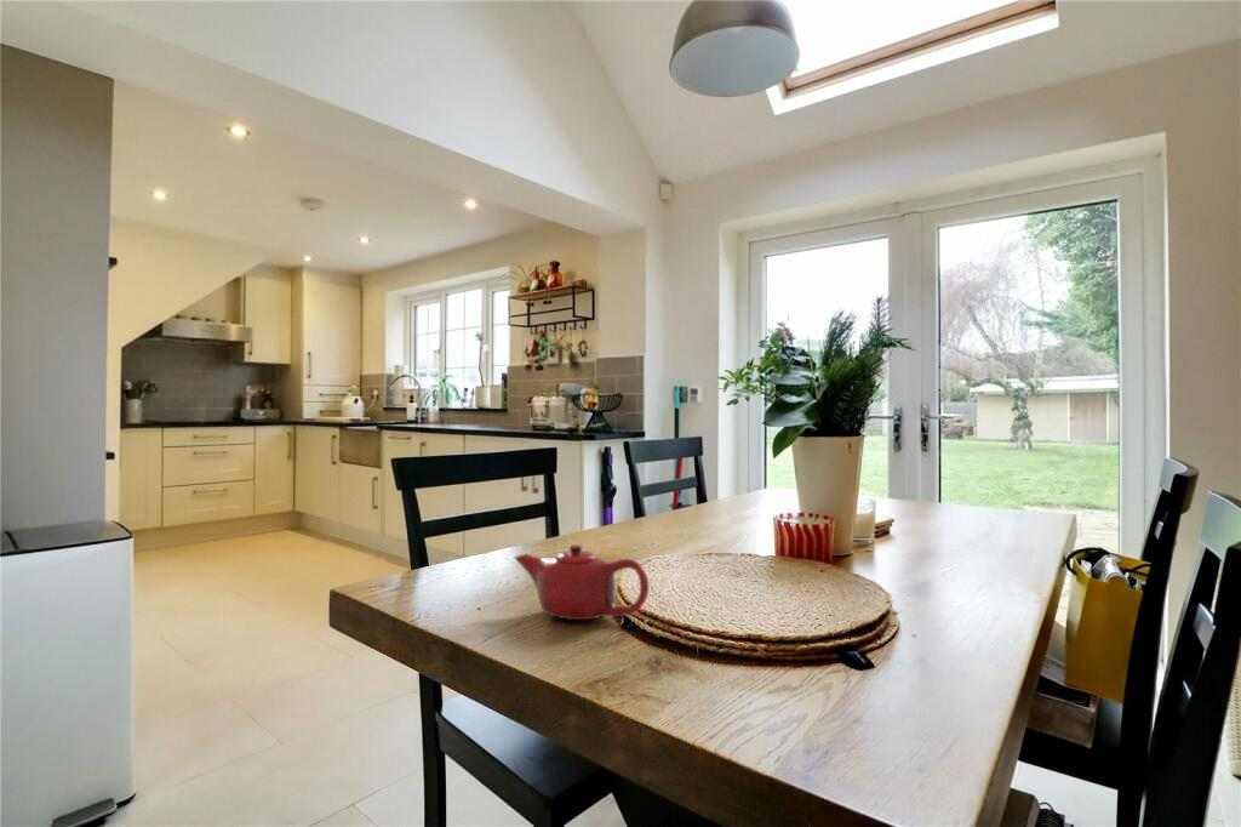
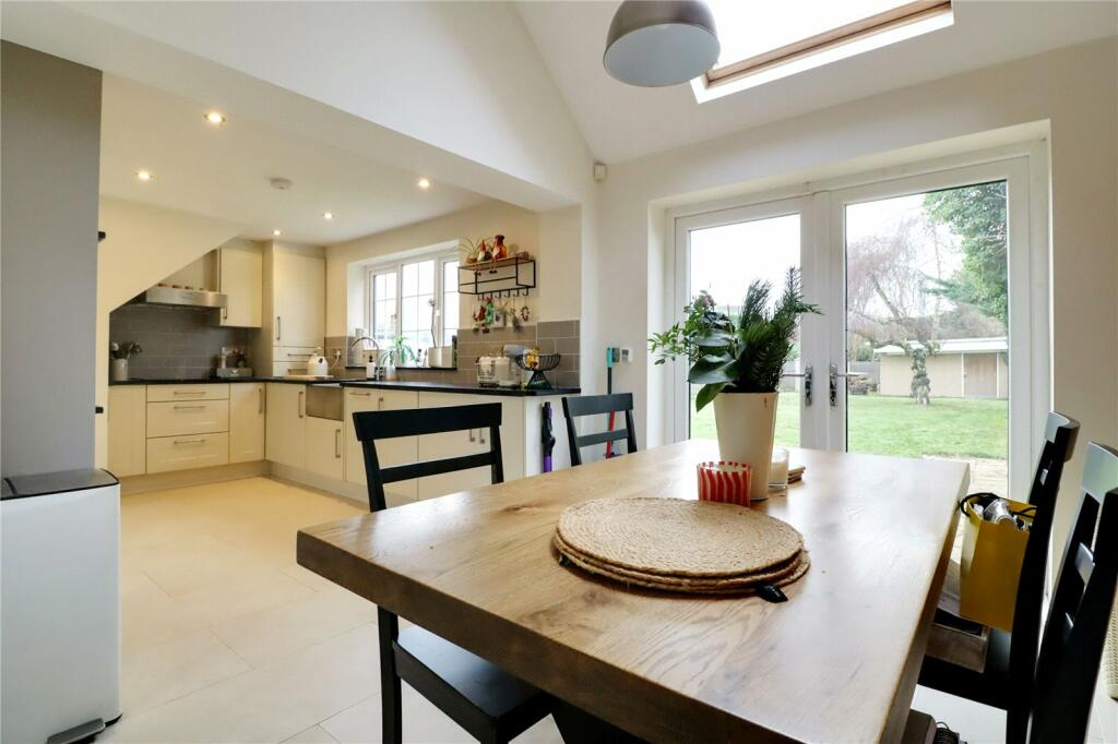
- teapot (578, 580)
